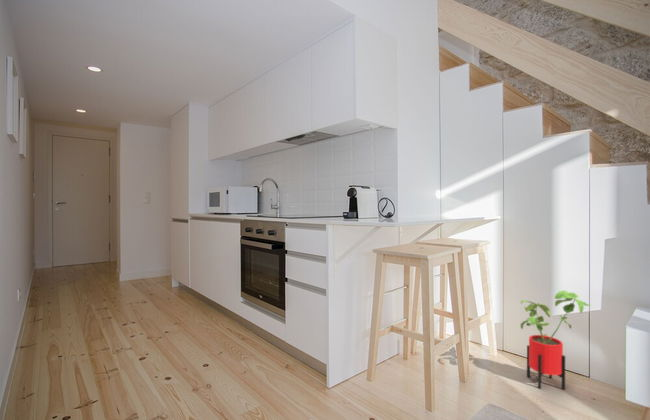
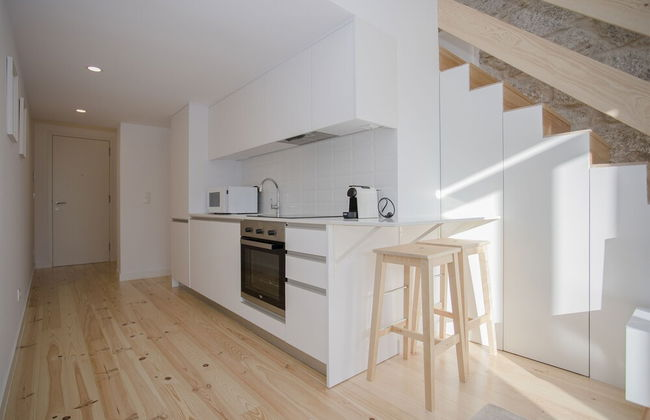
- house plant (548, 336)
